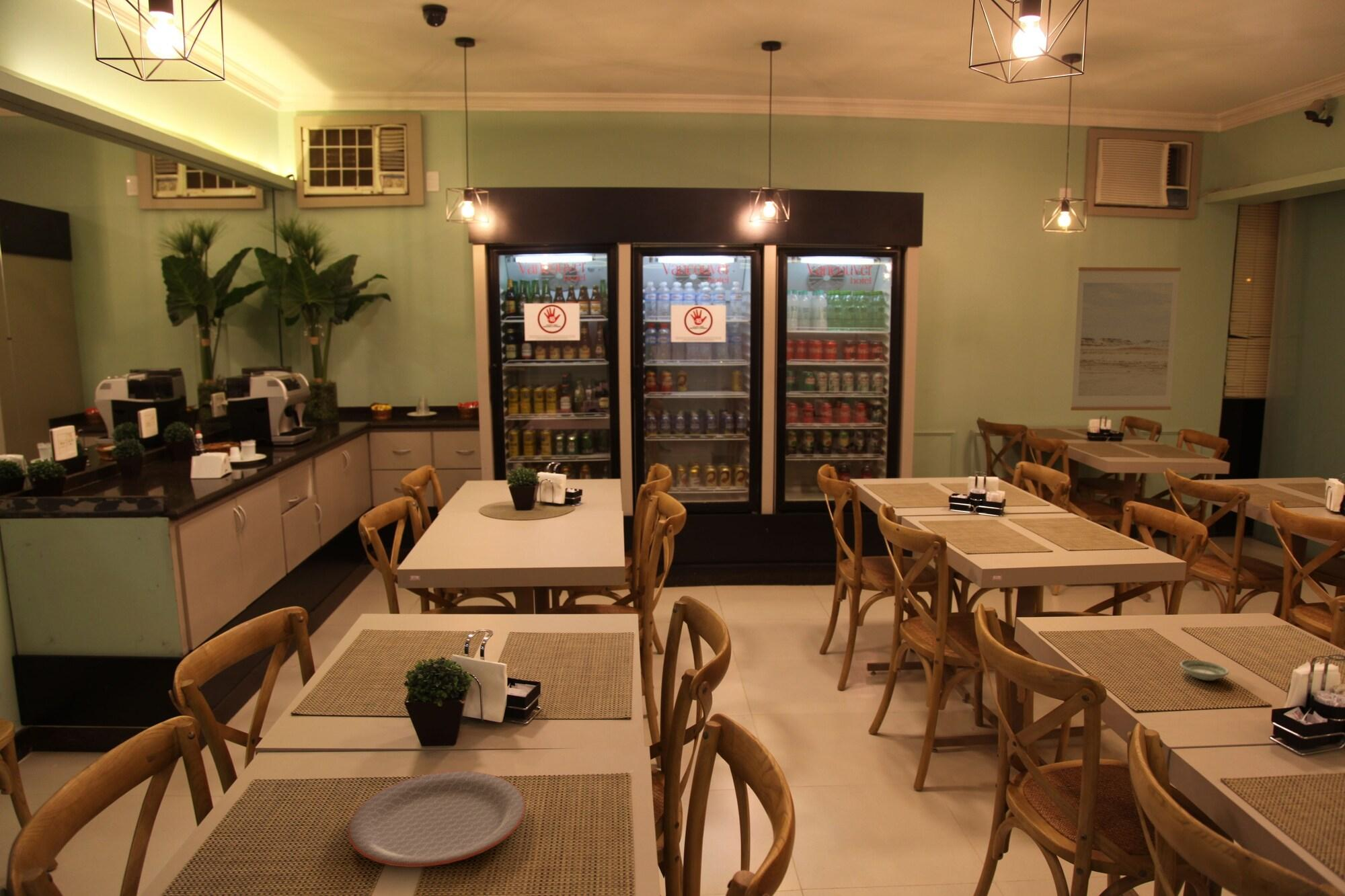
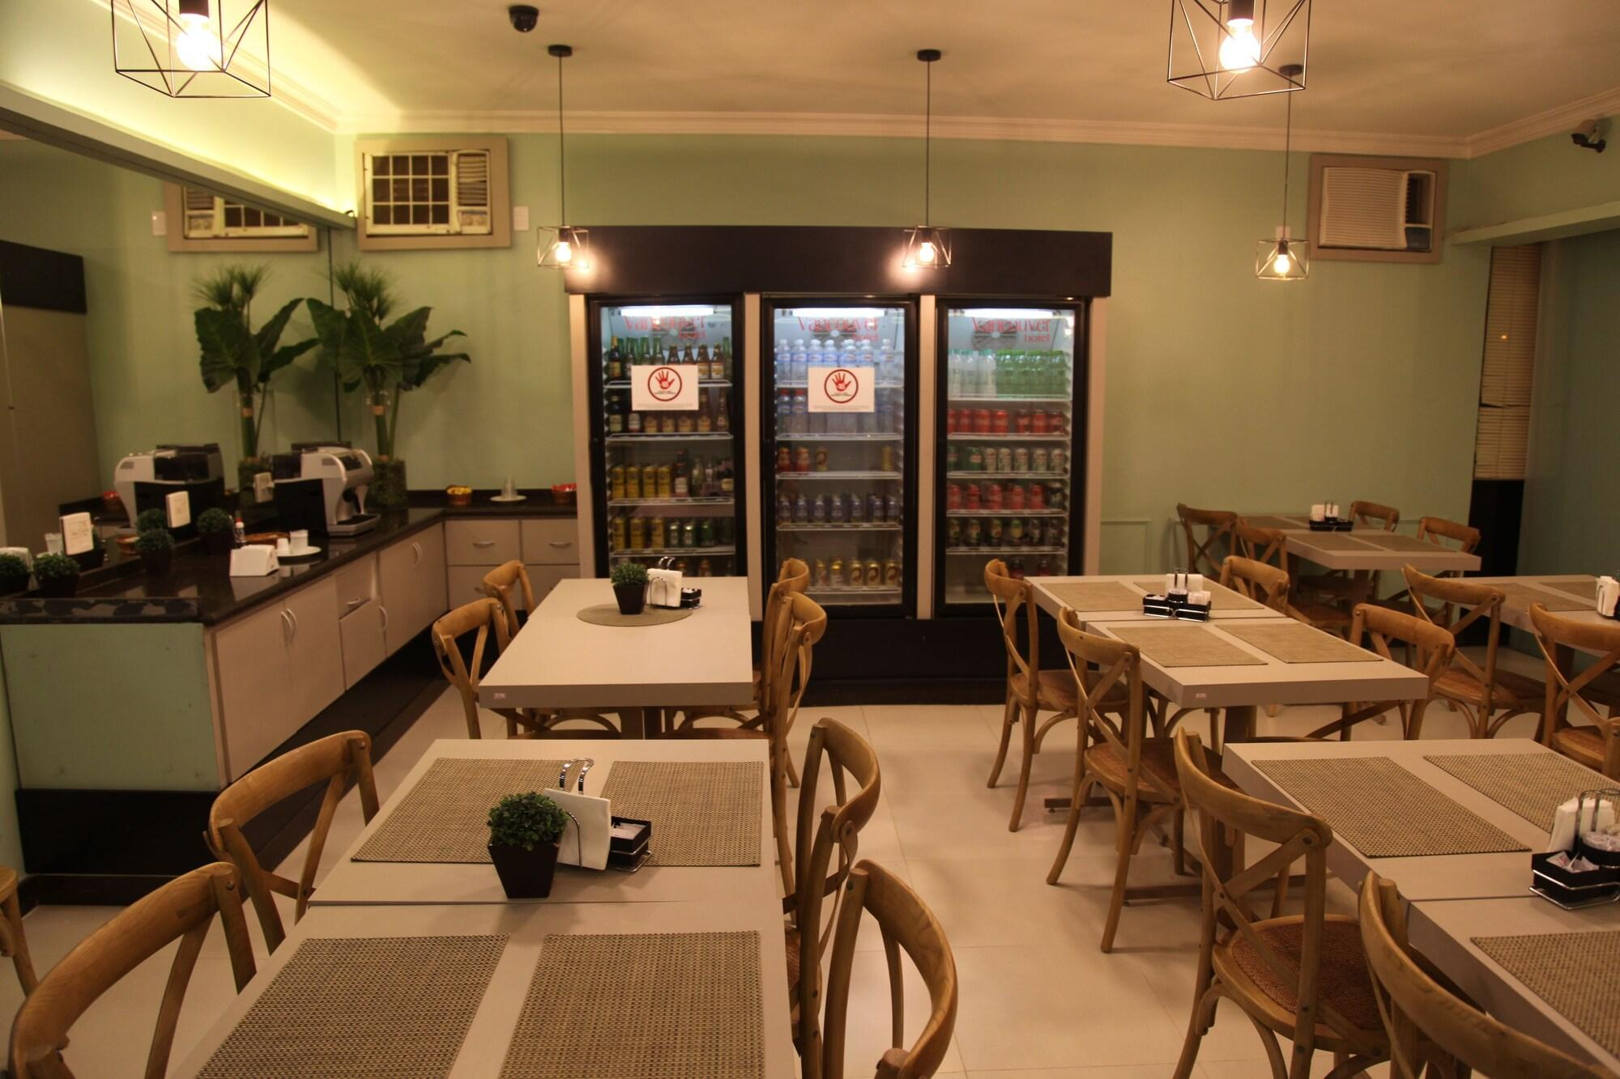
- plate (439, 819)
- saucer (1204, 671)
- wall art (1125, 339)
